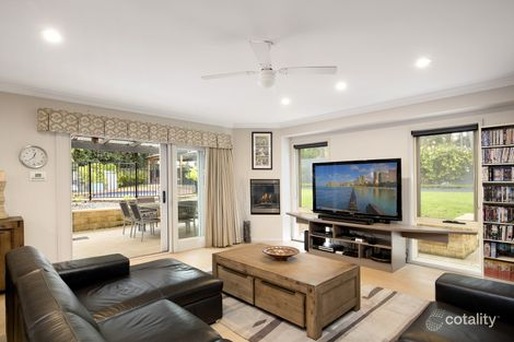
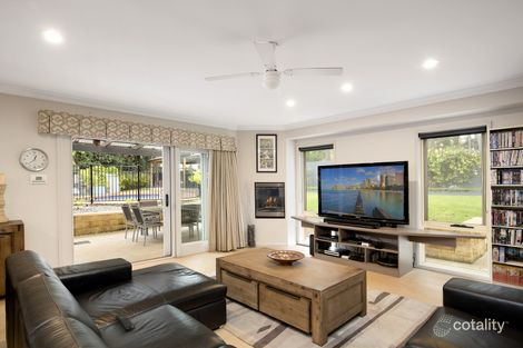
+ remote control (125, 321)
